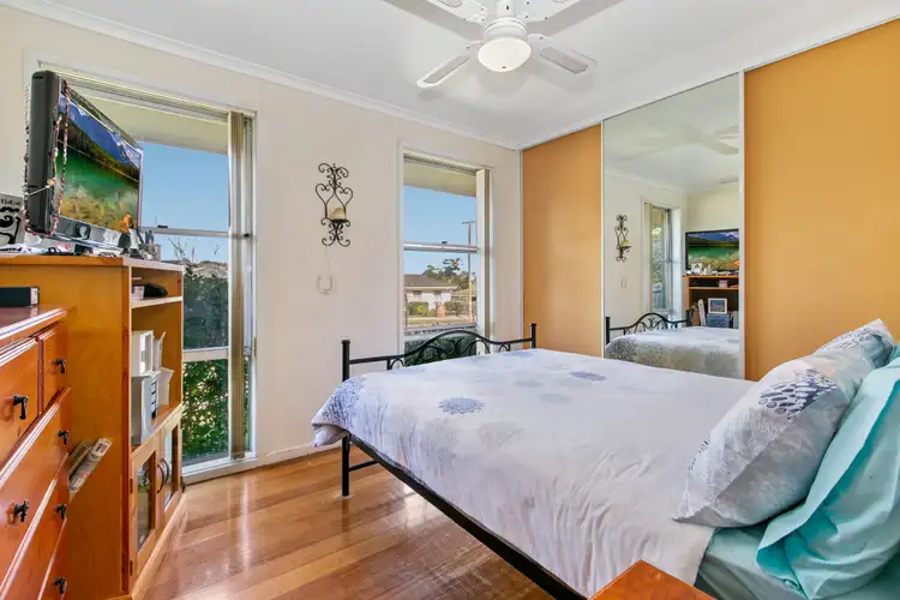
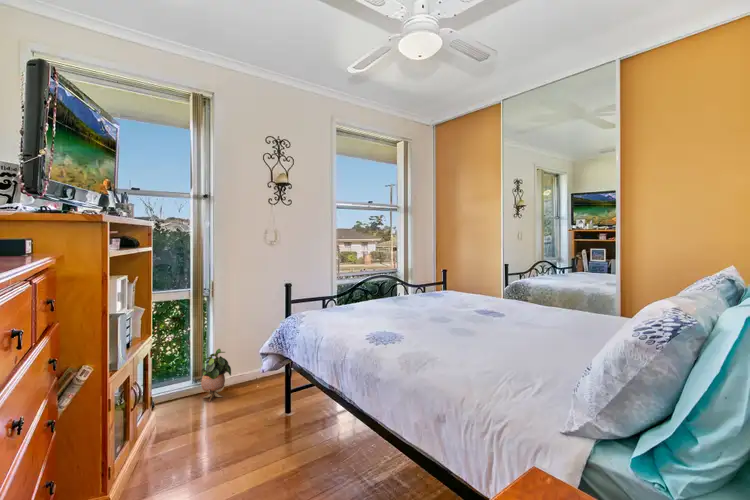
+ potted plant (216, 373)
